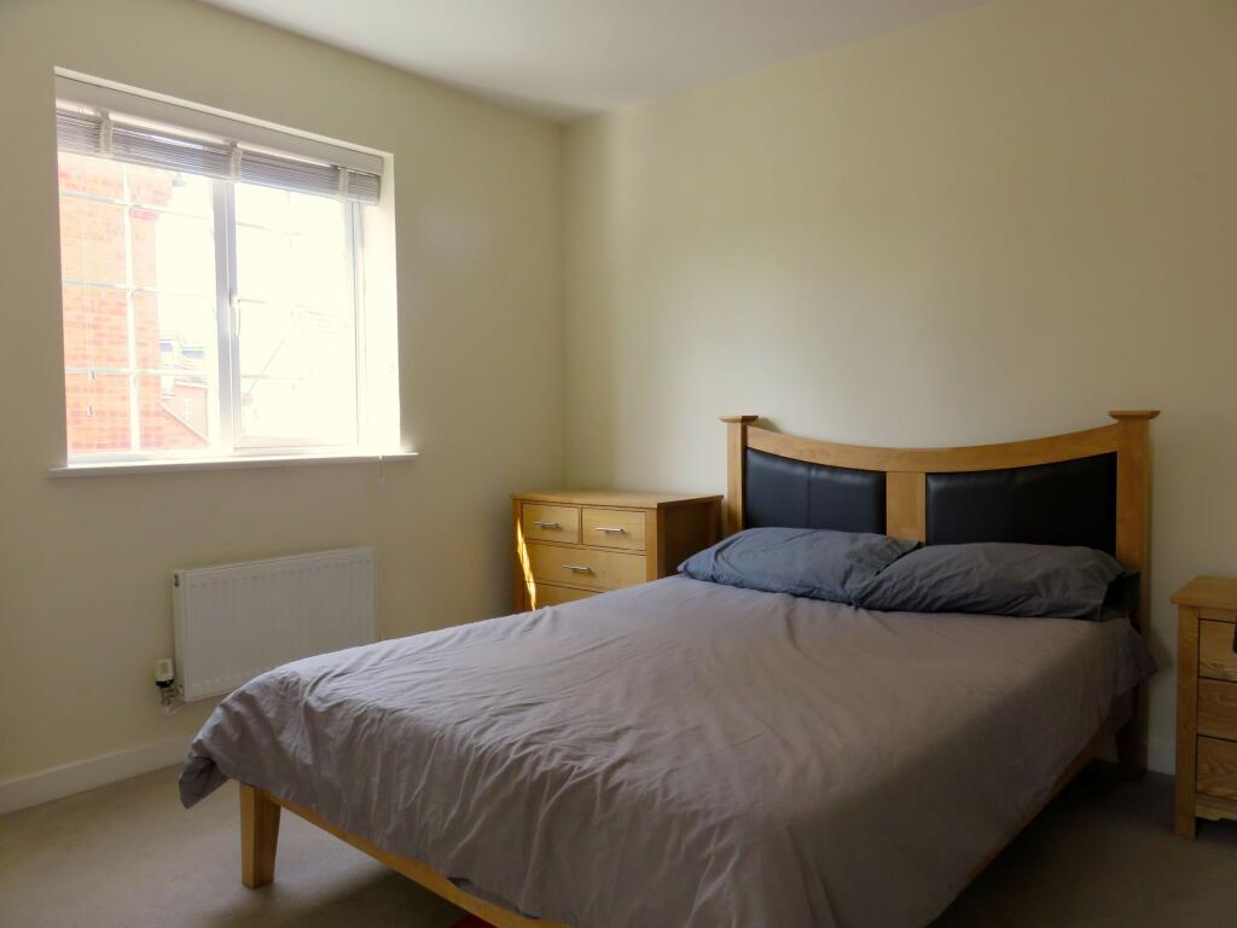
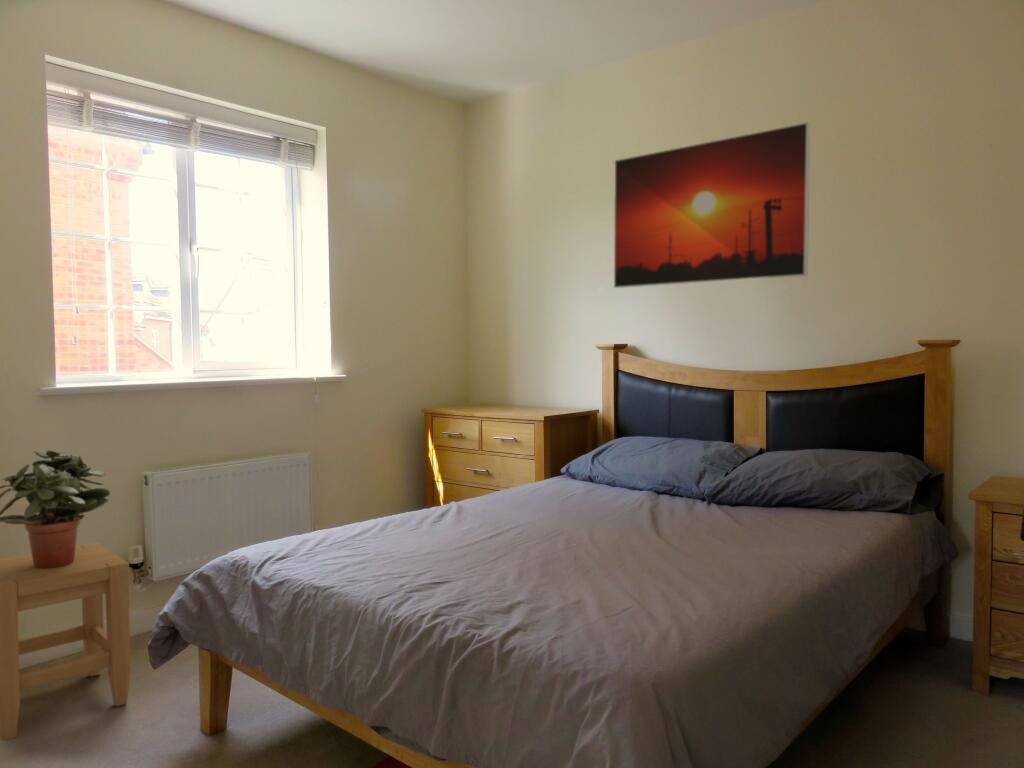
+ stool (53, 632)
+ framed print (703, 213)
+ potted plant (50, 507)
